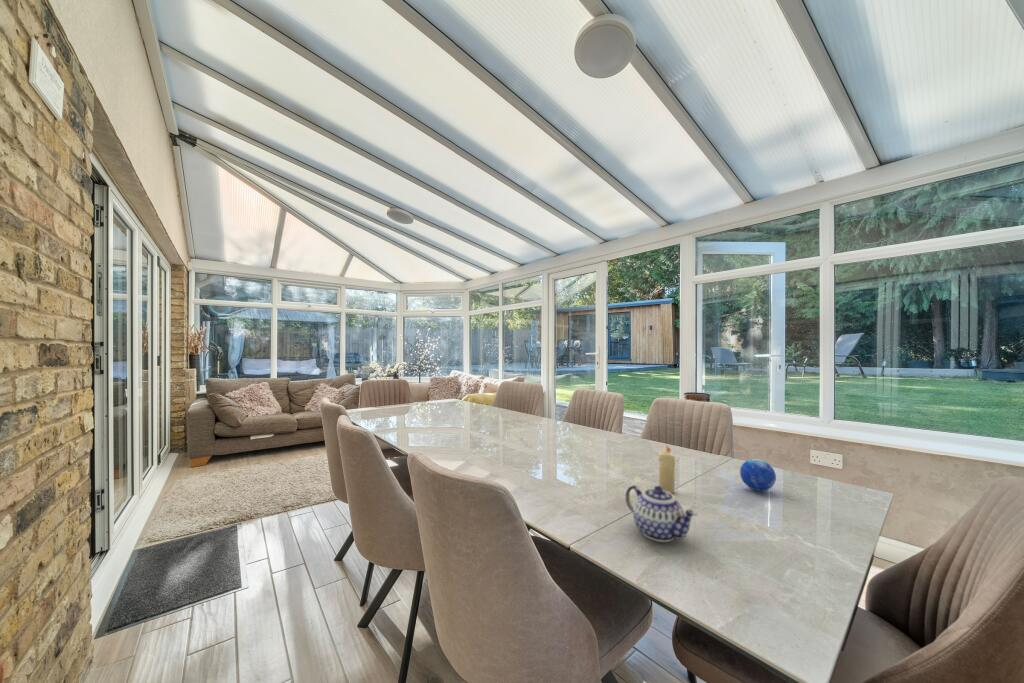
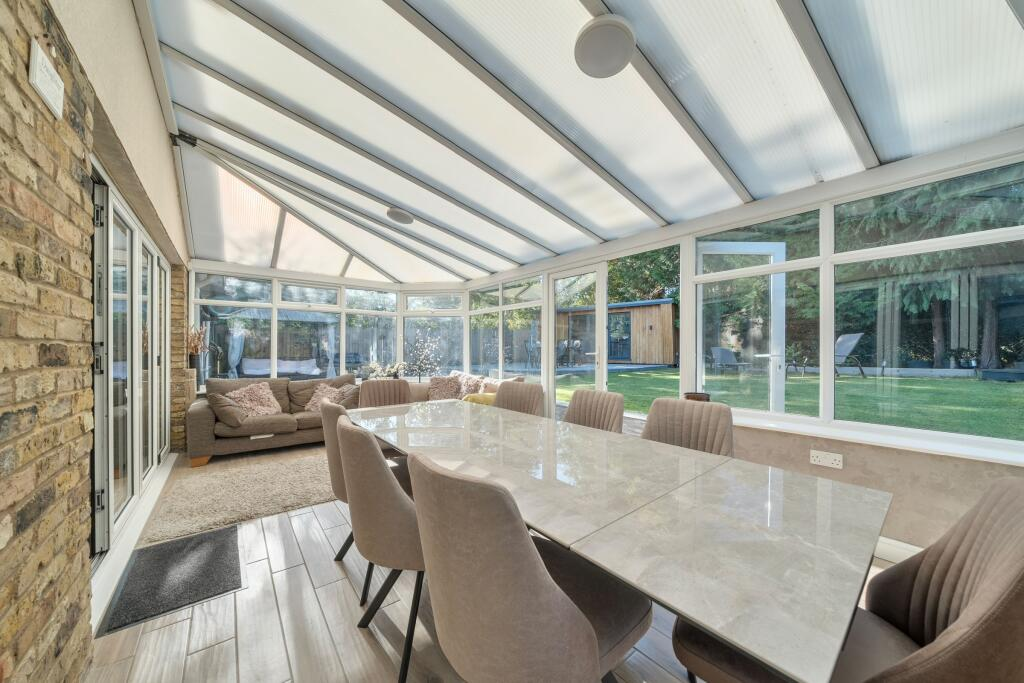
- decorative orb (757, 474)
- teapot (658, 510)
- candle (666, 467)
